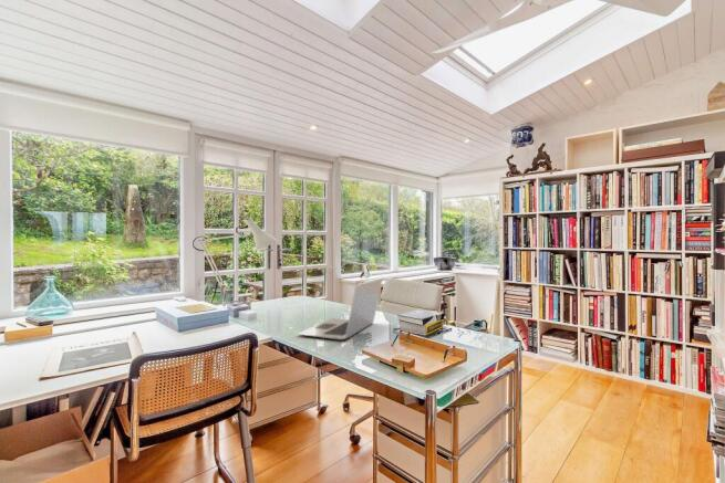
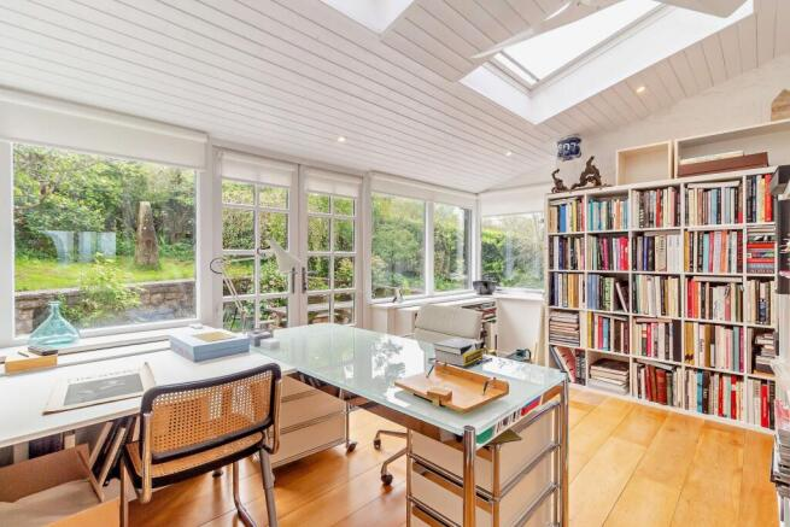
- laptop (351, 306)
